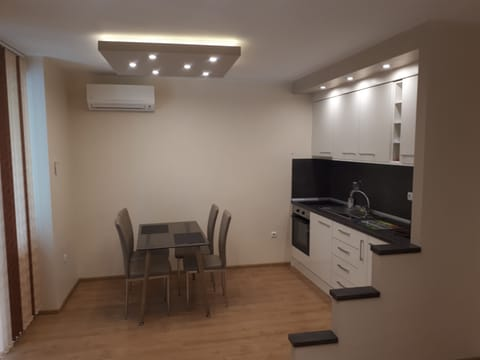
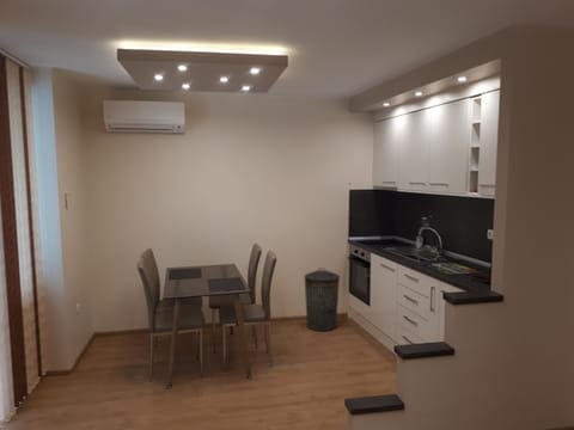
+ trash can (322, 297)
